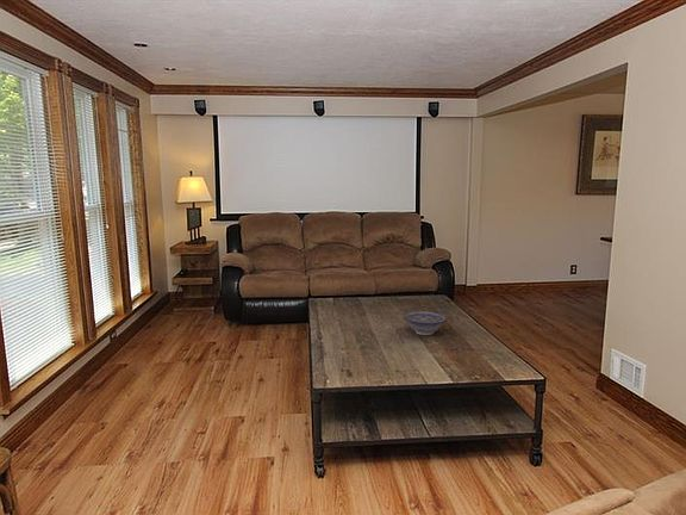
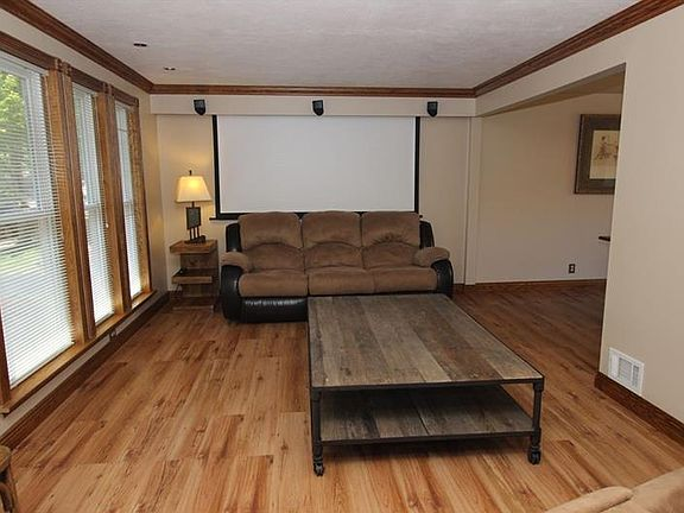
- decorative bowl (424, 324)
